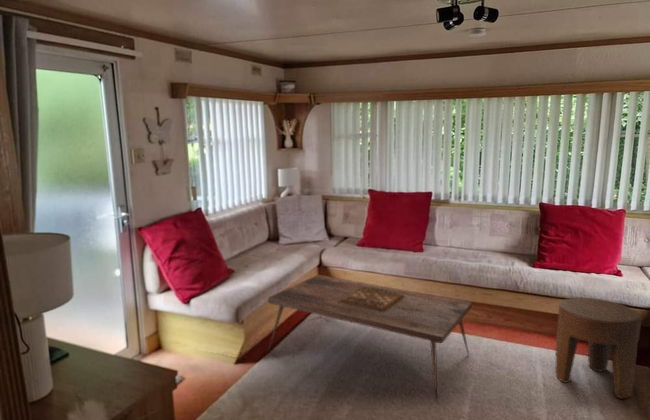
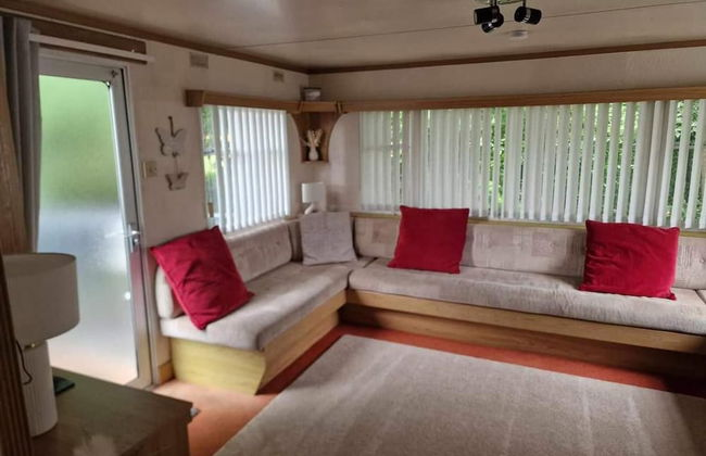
- coffee table (367, 323)
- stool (595, 344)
